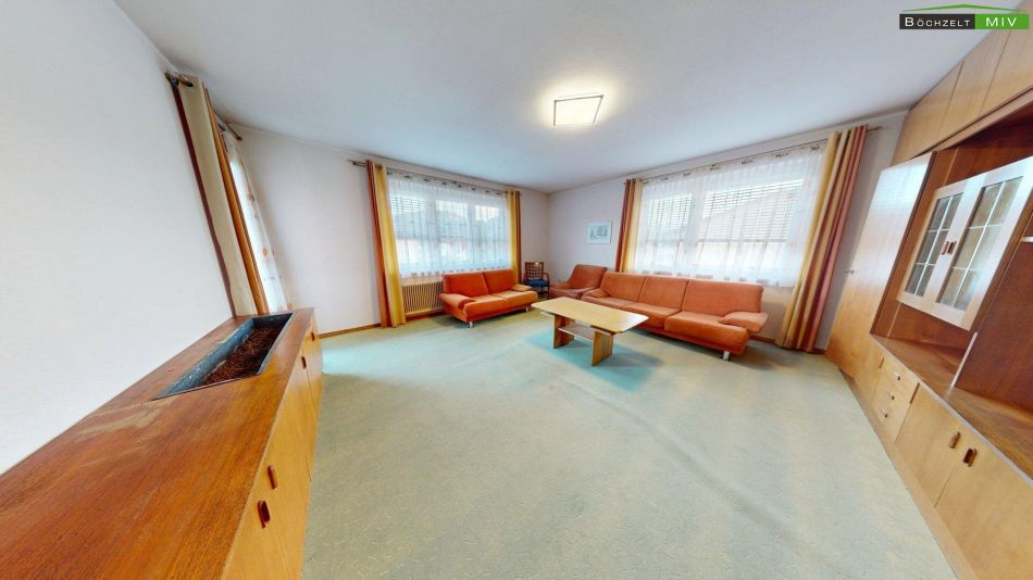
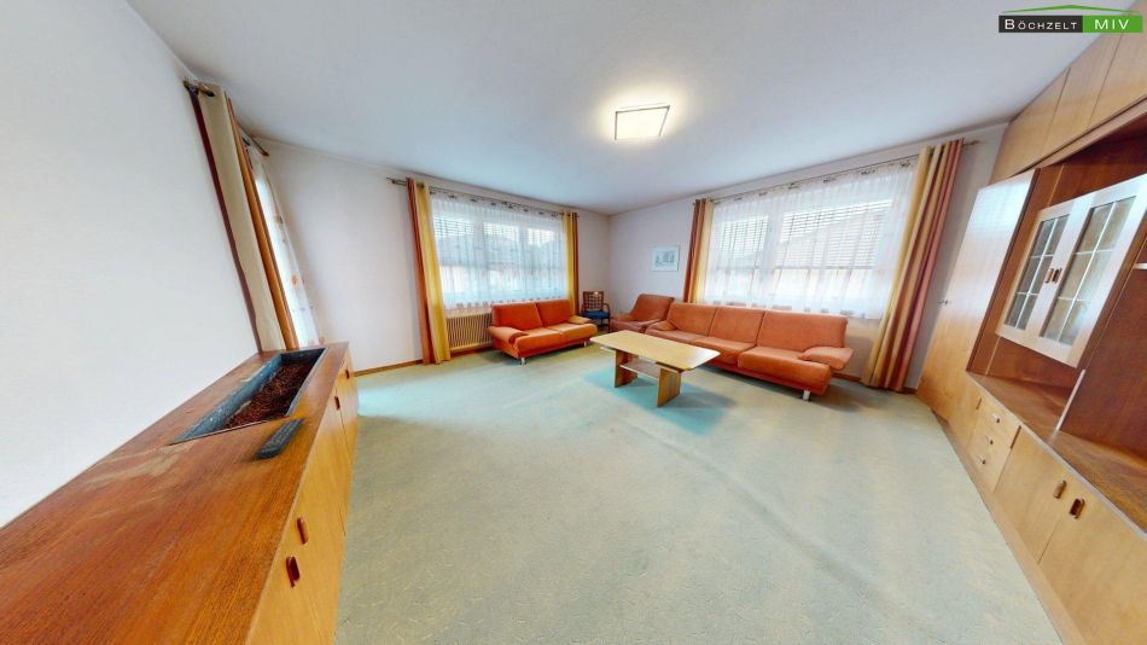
+ remote control (283, 435)
